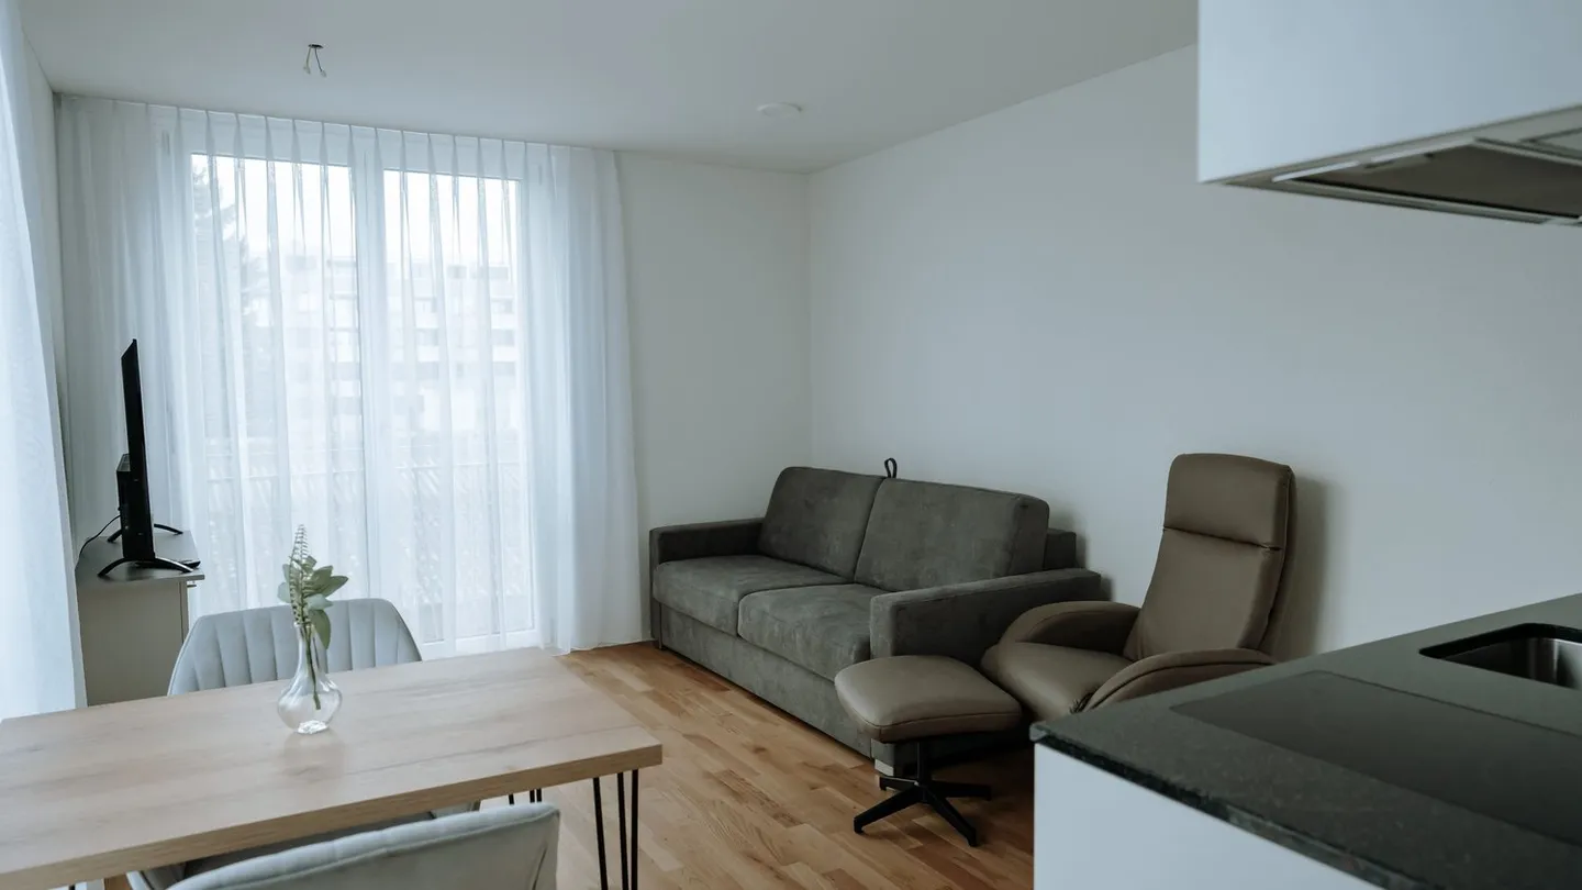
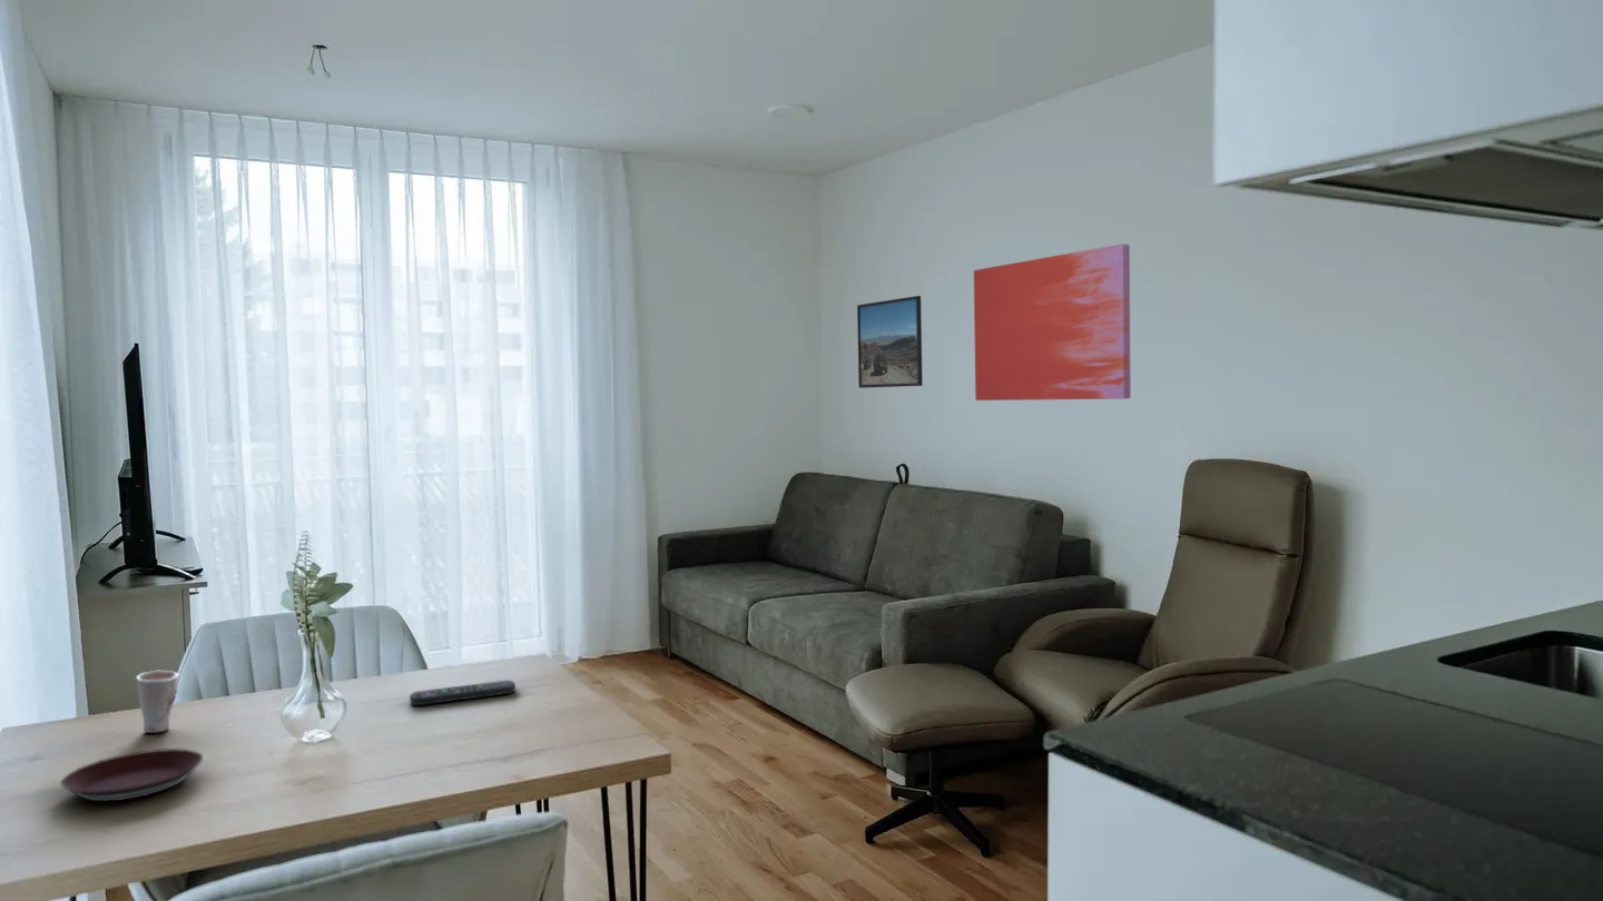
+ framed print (888, 344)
+ plate (134, 776)
+ cup (158, 702)
+ wall art (1045, 329)
+ remote control (463, 692)
